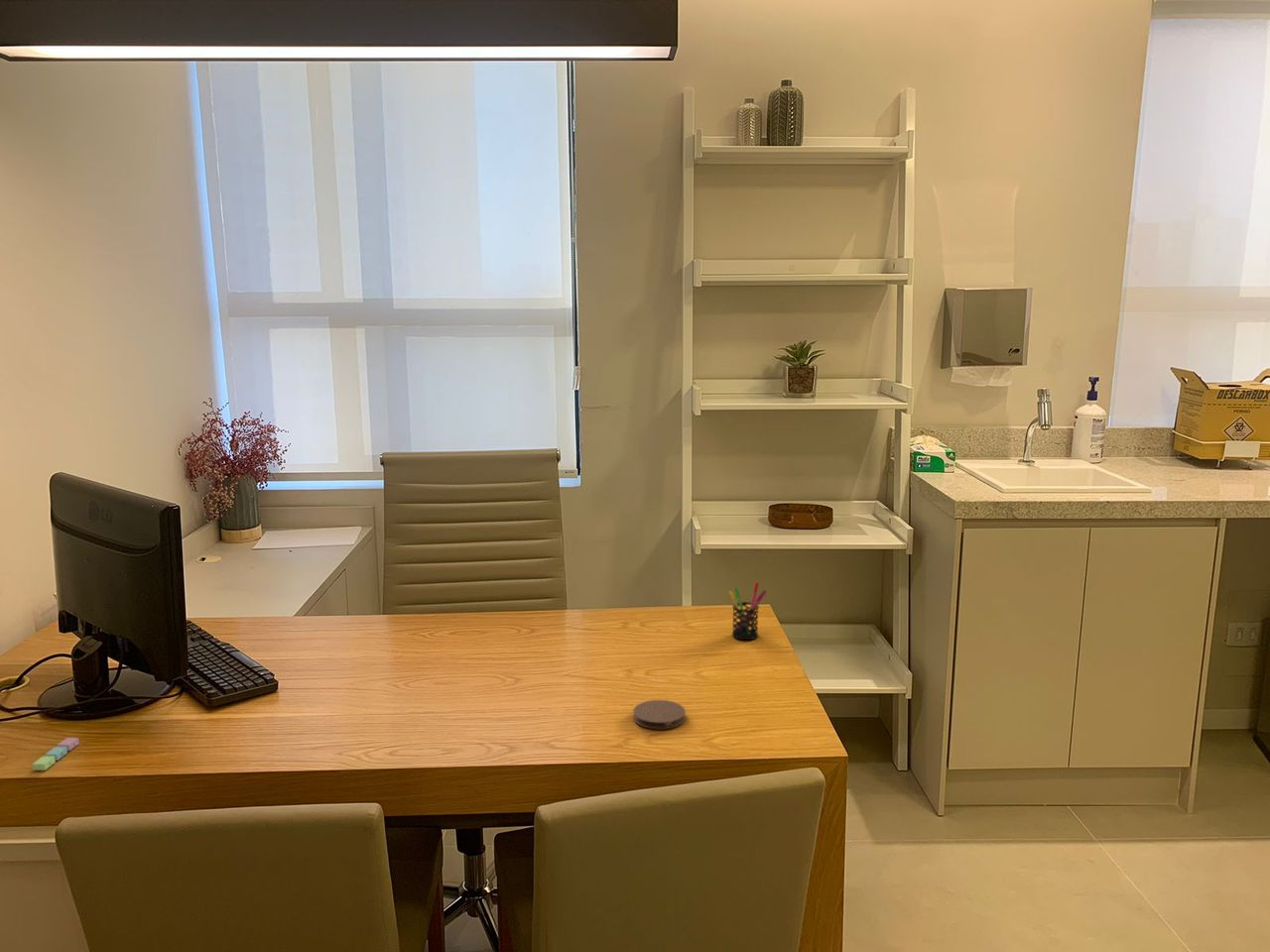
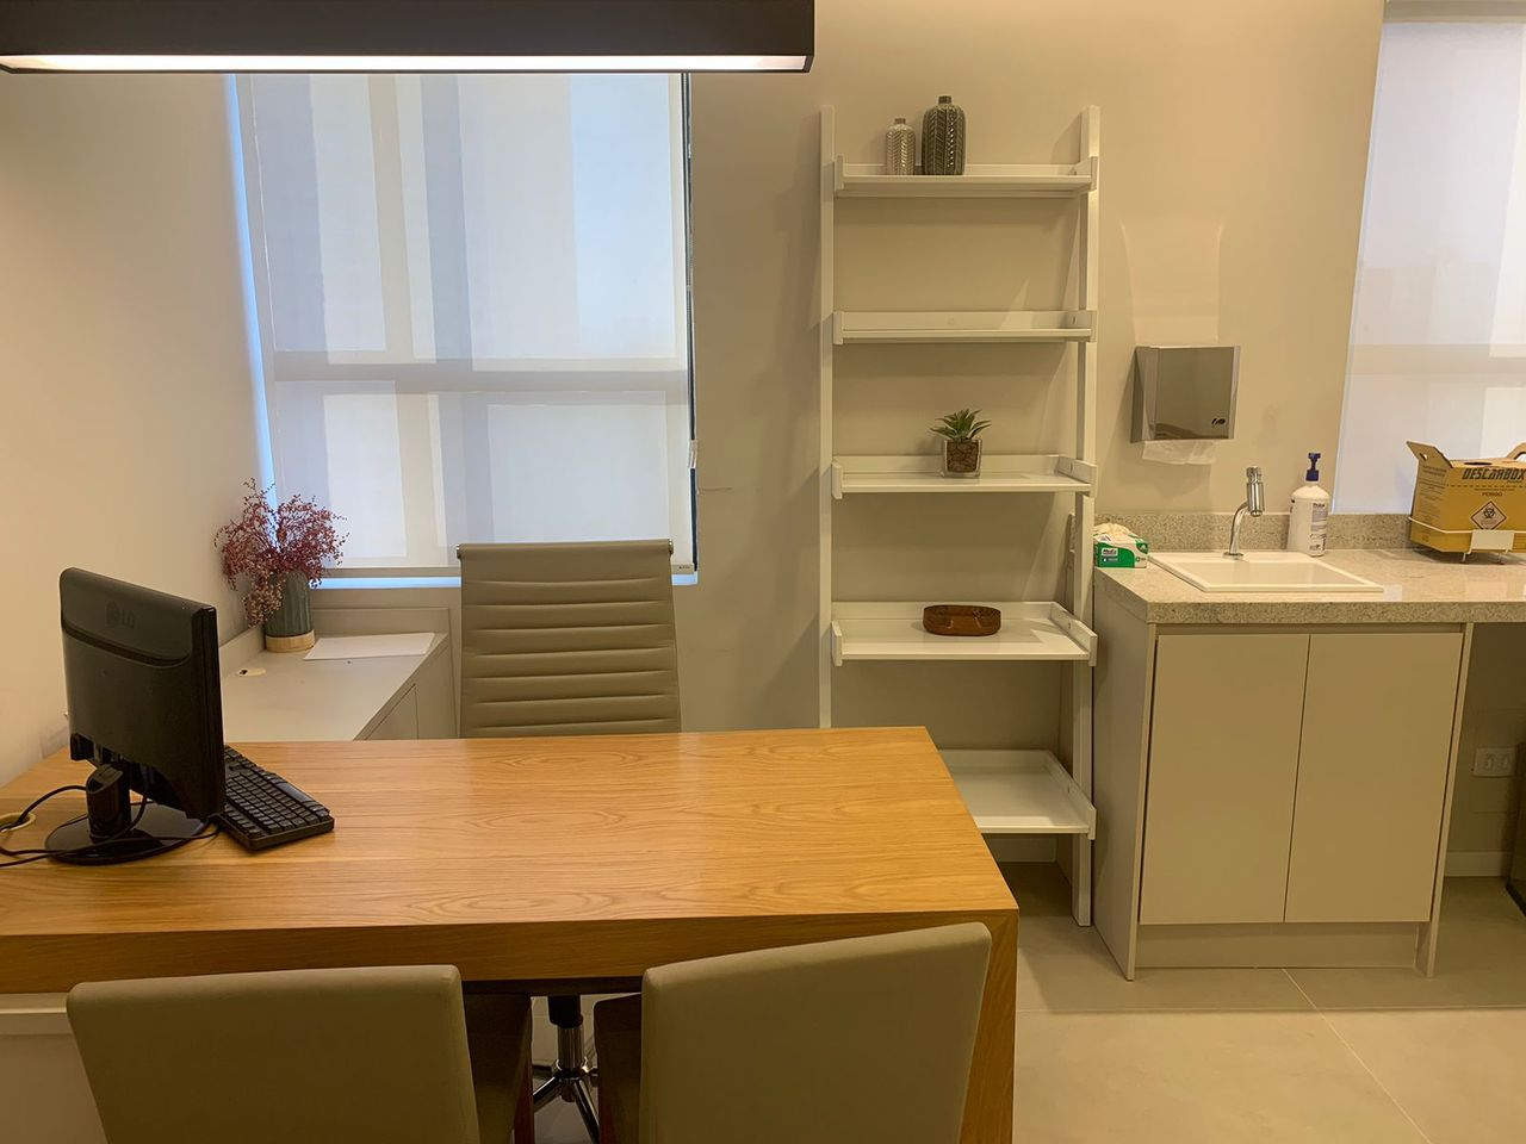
- coaster (659, 714)
- sticky notes (56, 753)
- pen holder (745, 609)
